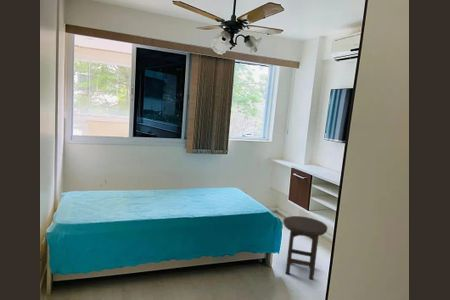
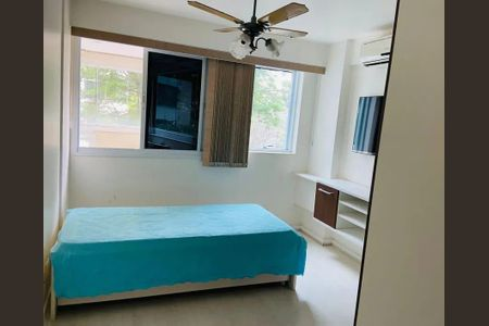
- stool (302, 251)
